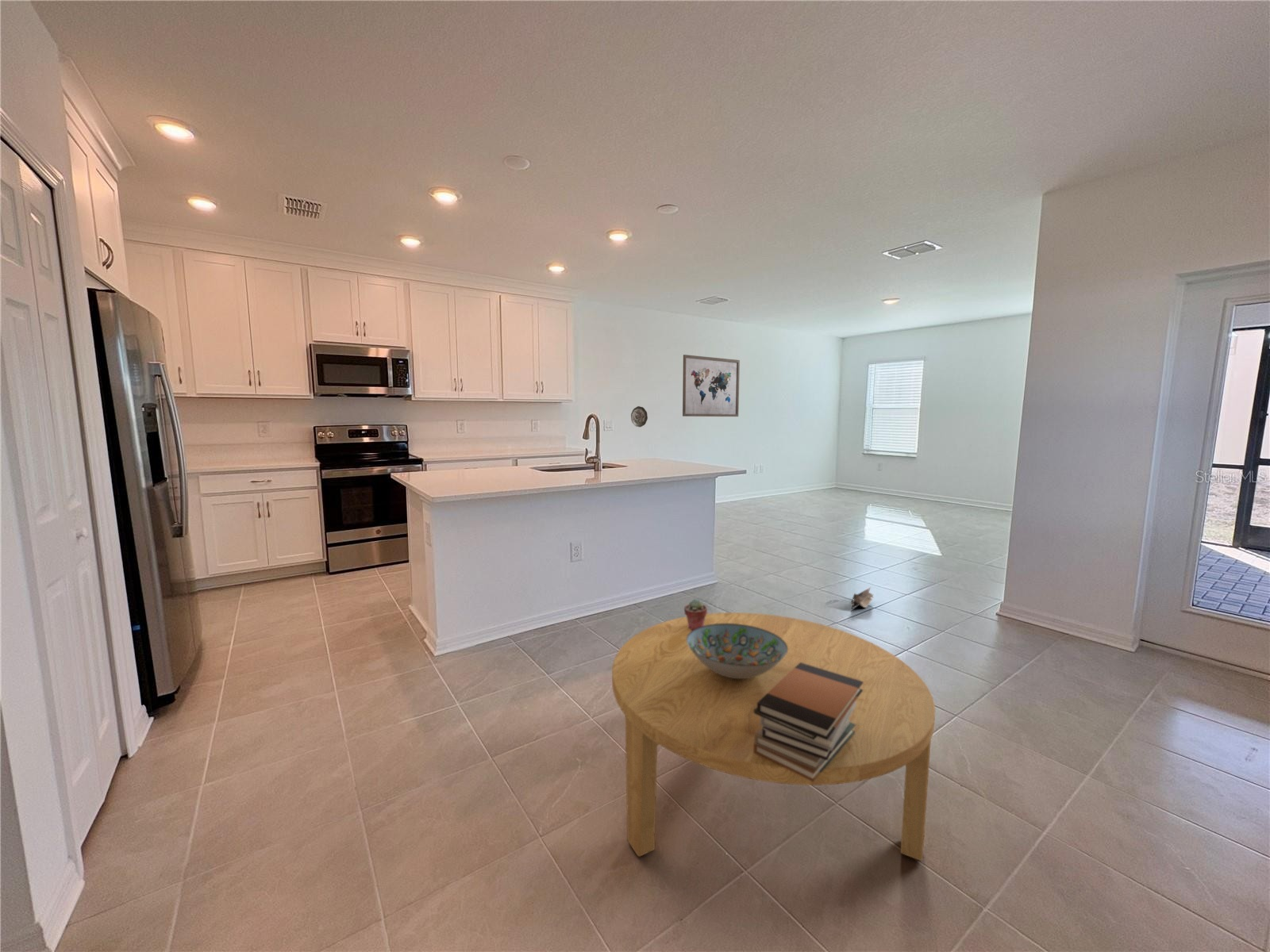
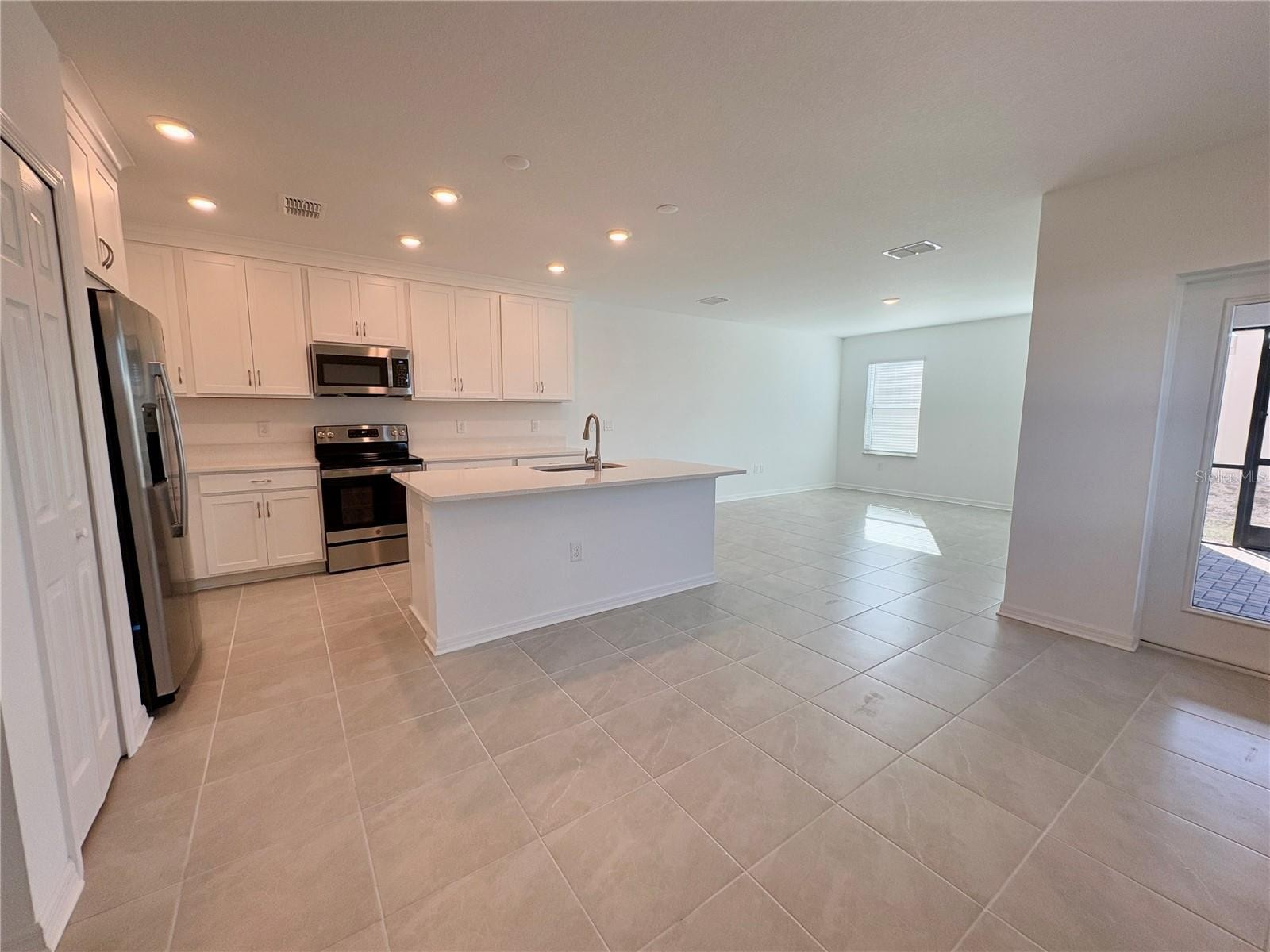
- book stack (809, 716)
- potted succulent (695, 612)
- bag (865, 598)
- decorative bowl (736, 655)
- coffee table (760, 729)
- decorative plate (638, 416)
- wall art (712, 387)
